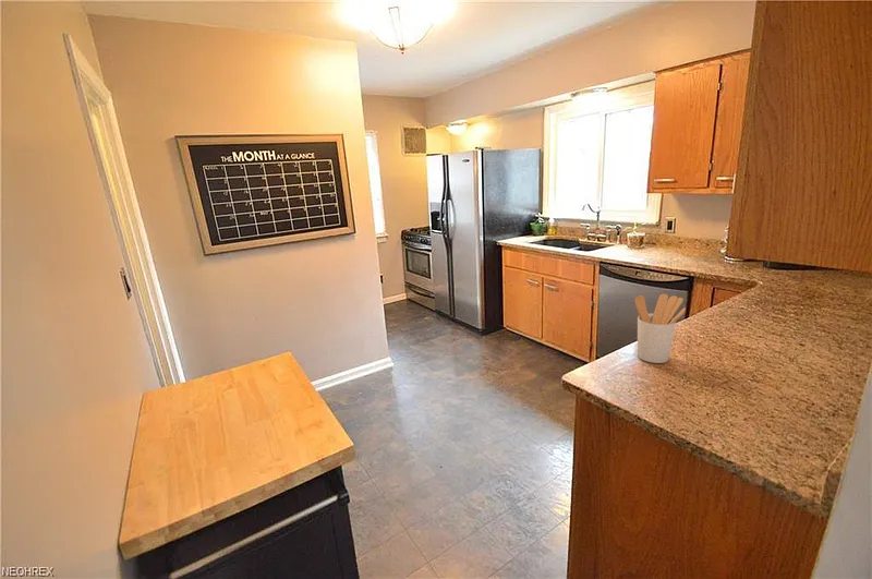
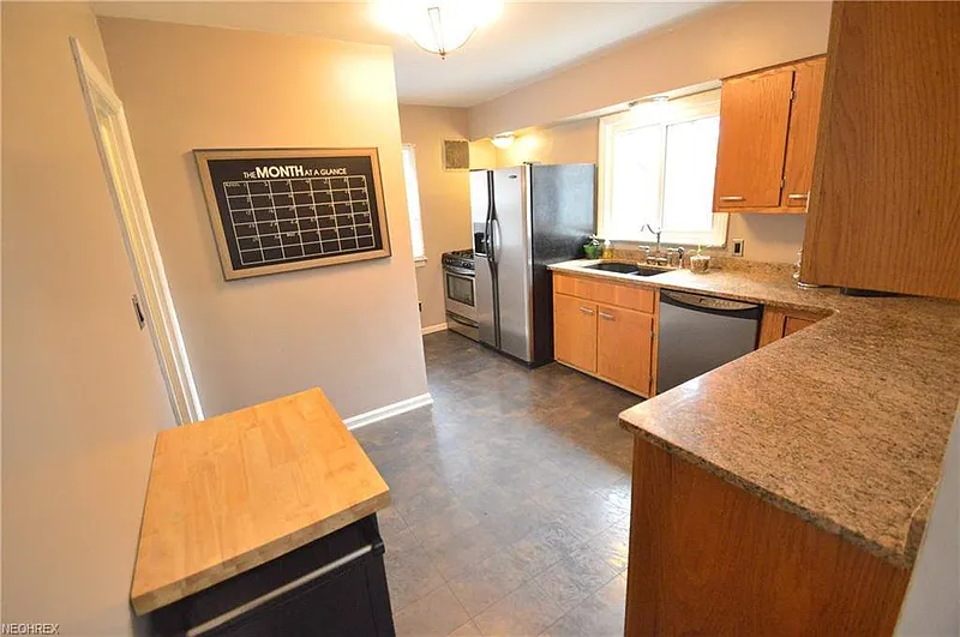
- utensil holder (659, 326)
